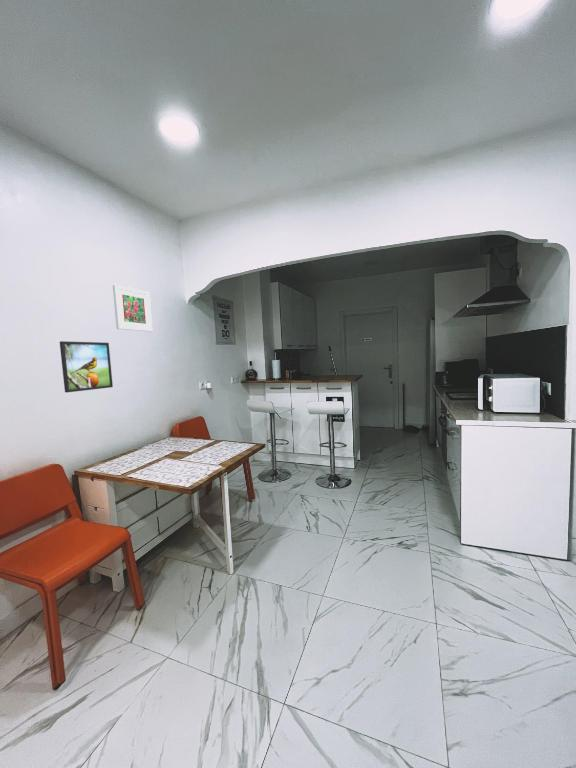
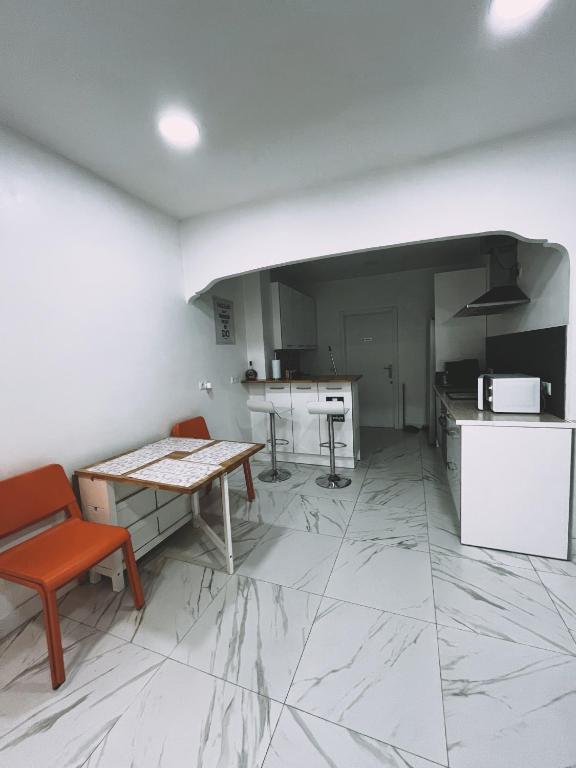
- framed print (133, 309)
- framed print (88, 366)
